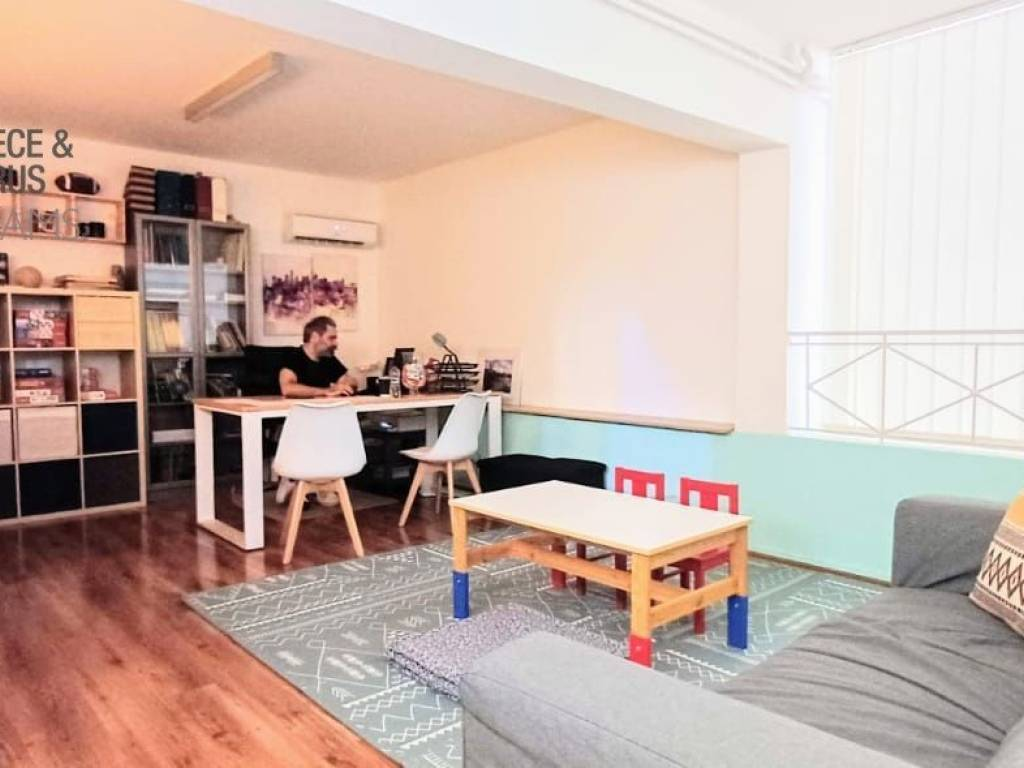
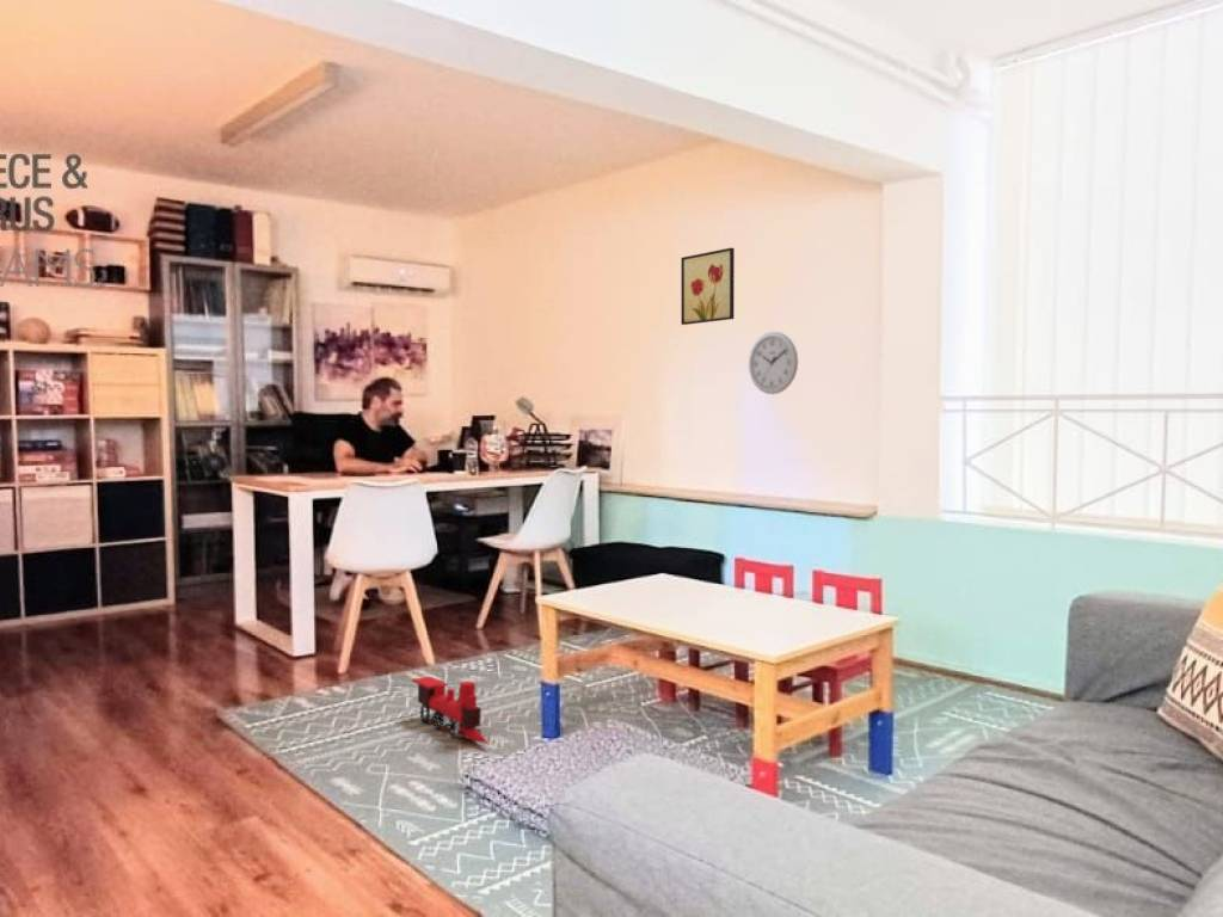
+ toy train (453, 703)
+ wall art (707, 287)
+ wall clock (772, 363)
